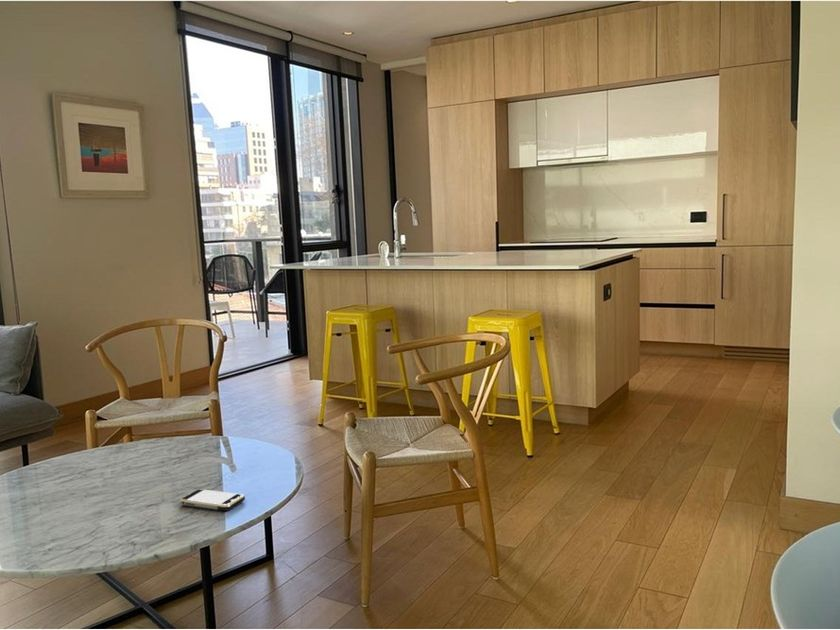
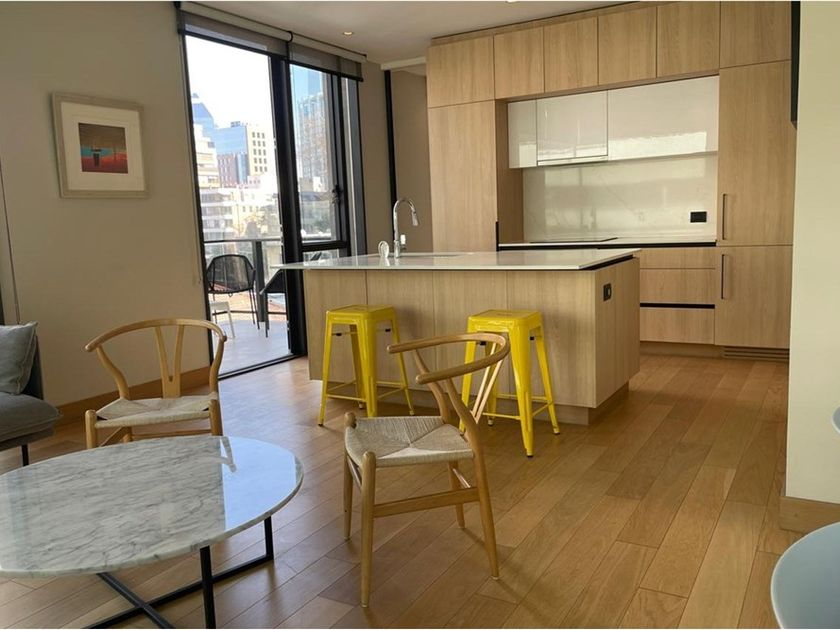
- smartphone (212, 499)
